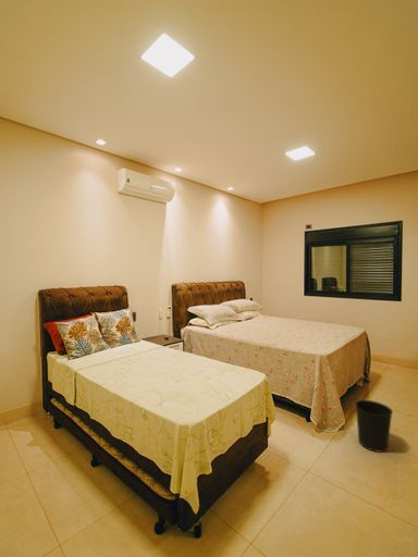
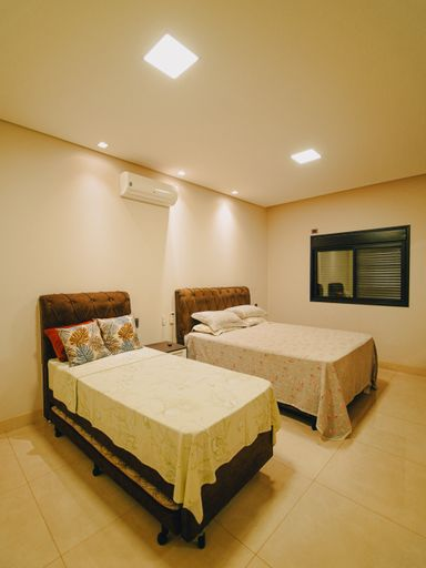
- wastebasket (372, 425)
